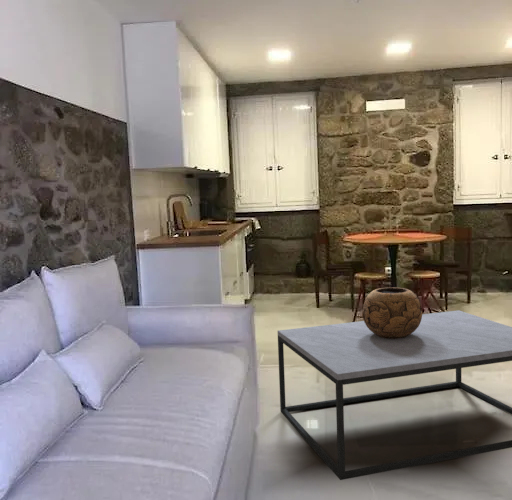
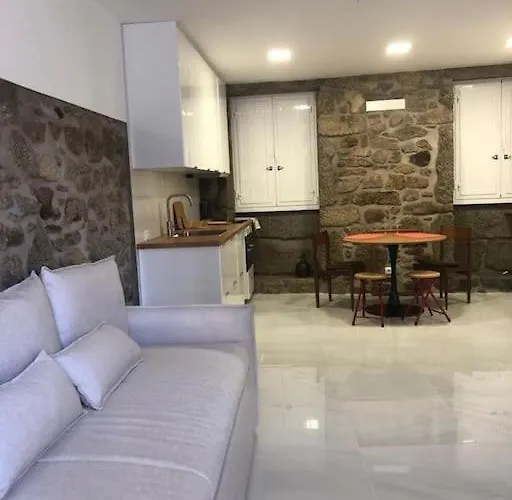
- coffee table (408, 375)
- decorative bowl (392, 312)
